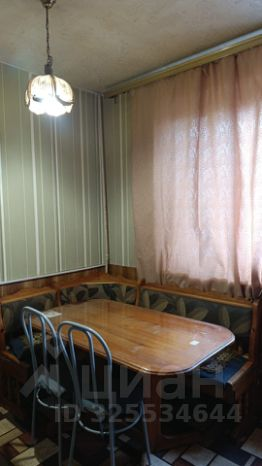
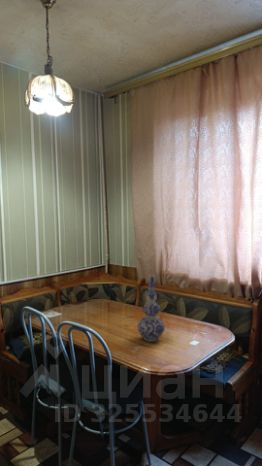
+ vase (150, 307)
